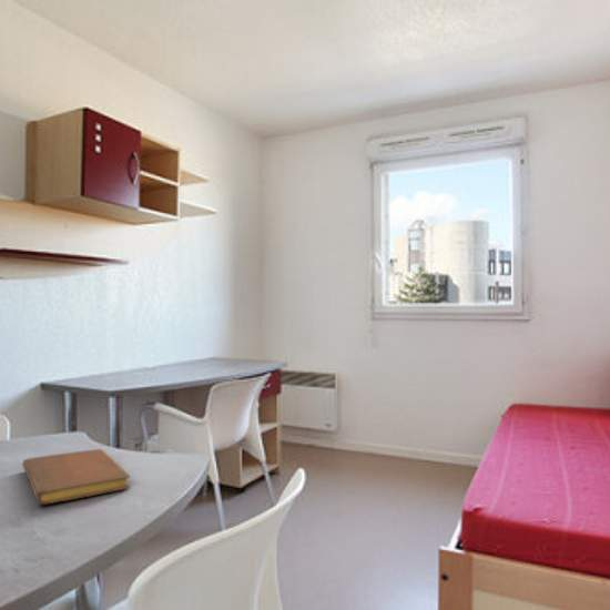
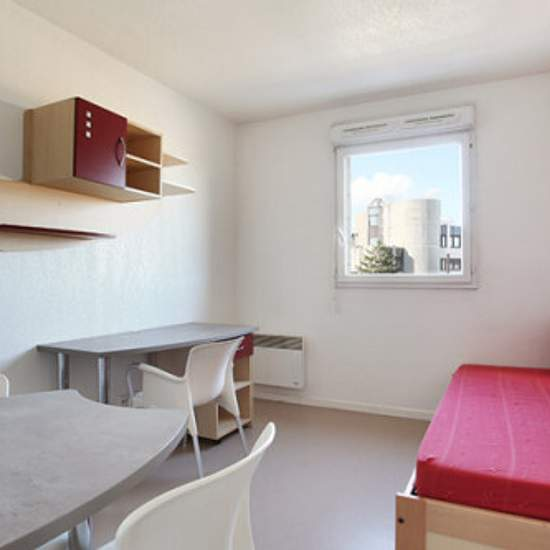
- notebook (73, 472)
